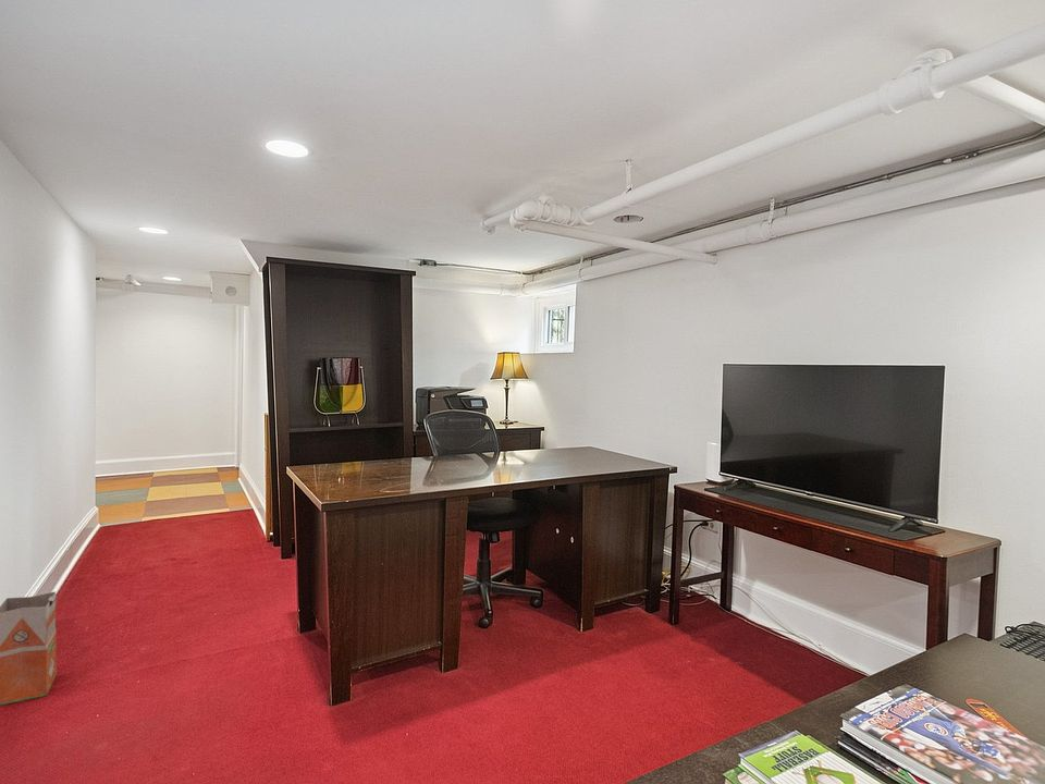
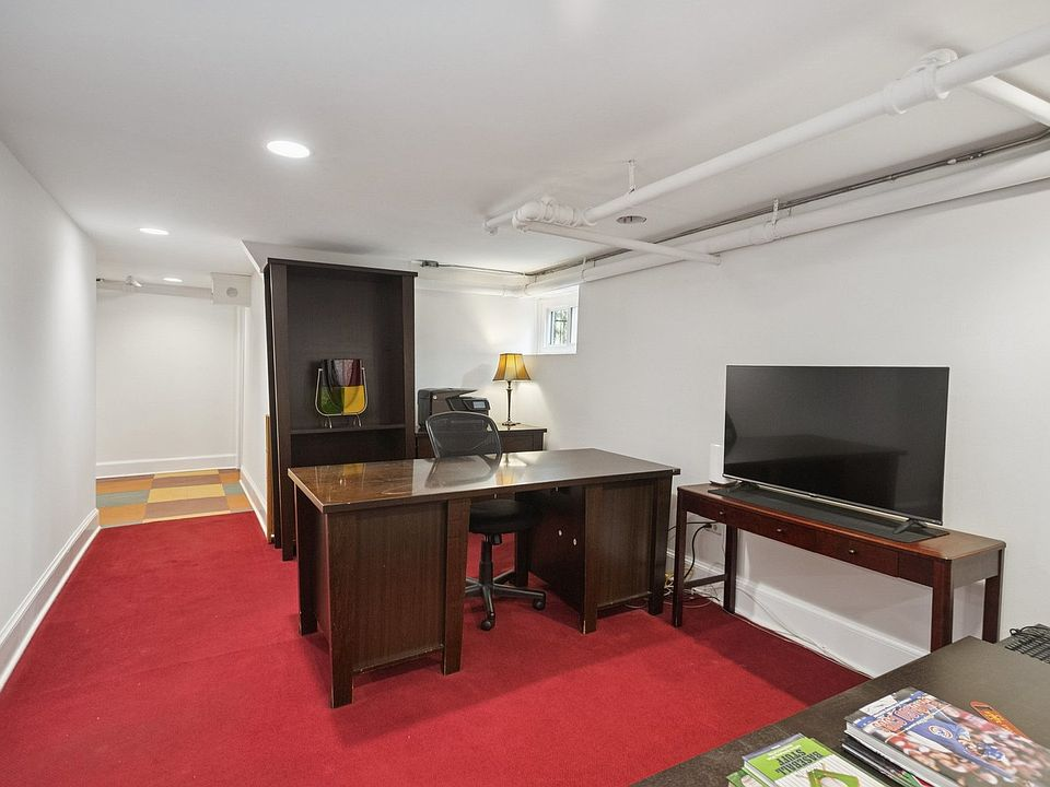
- waste bin (30, 642)
